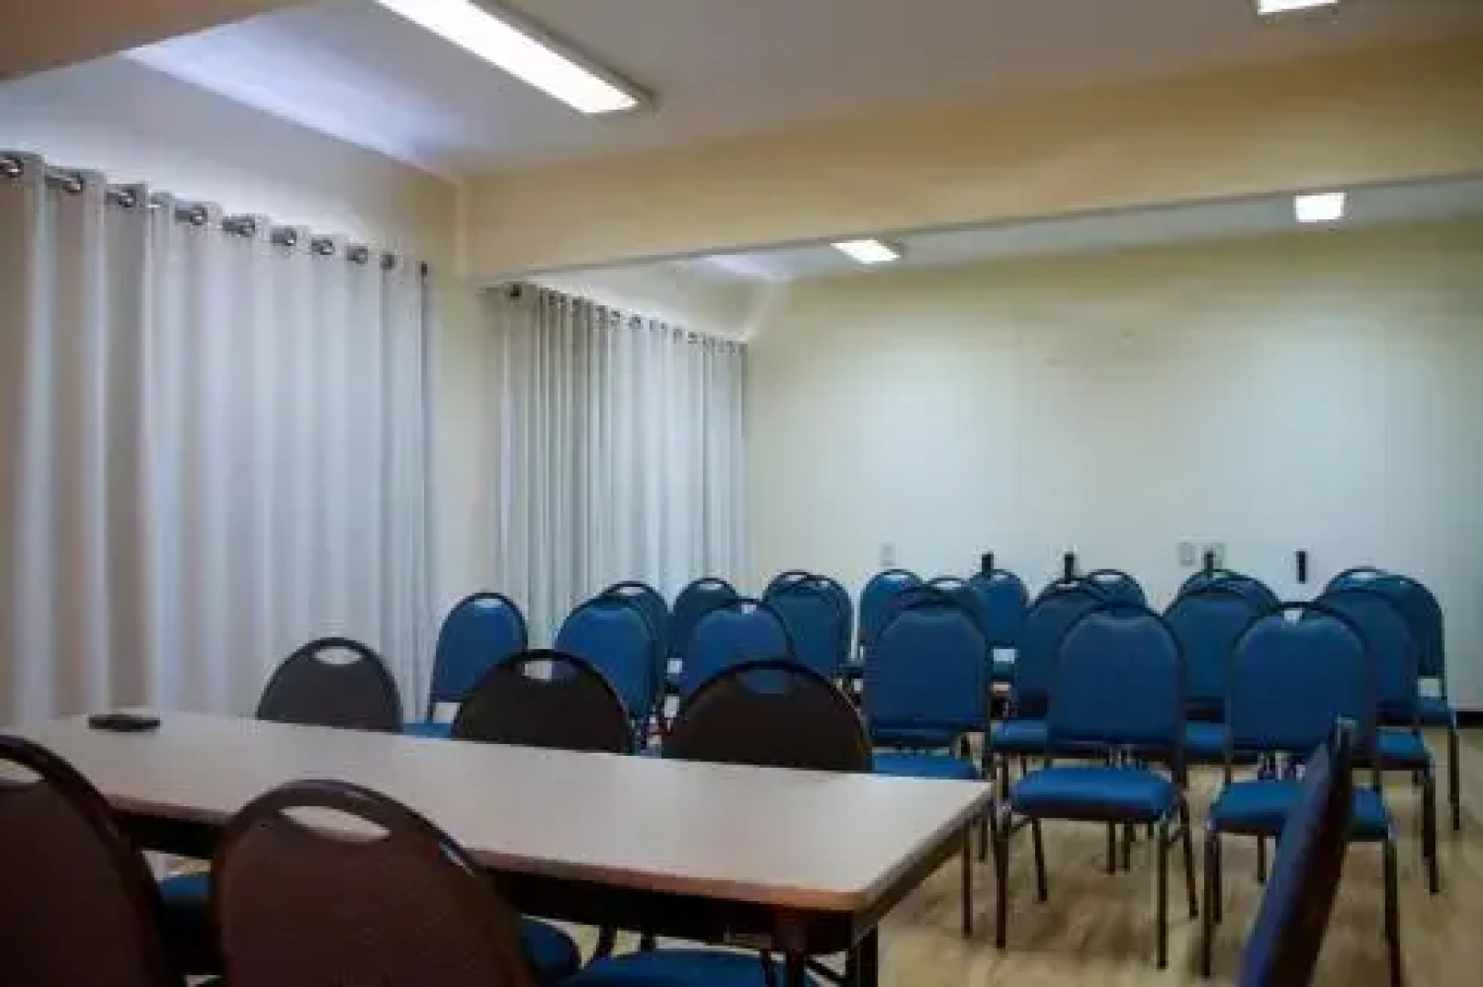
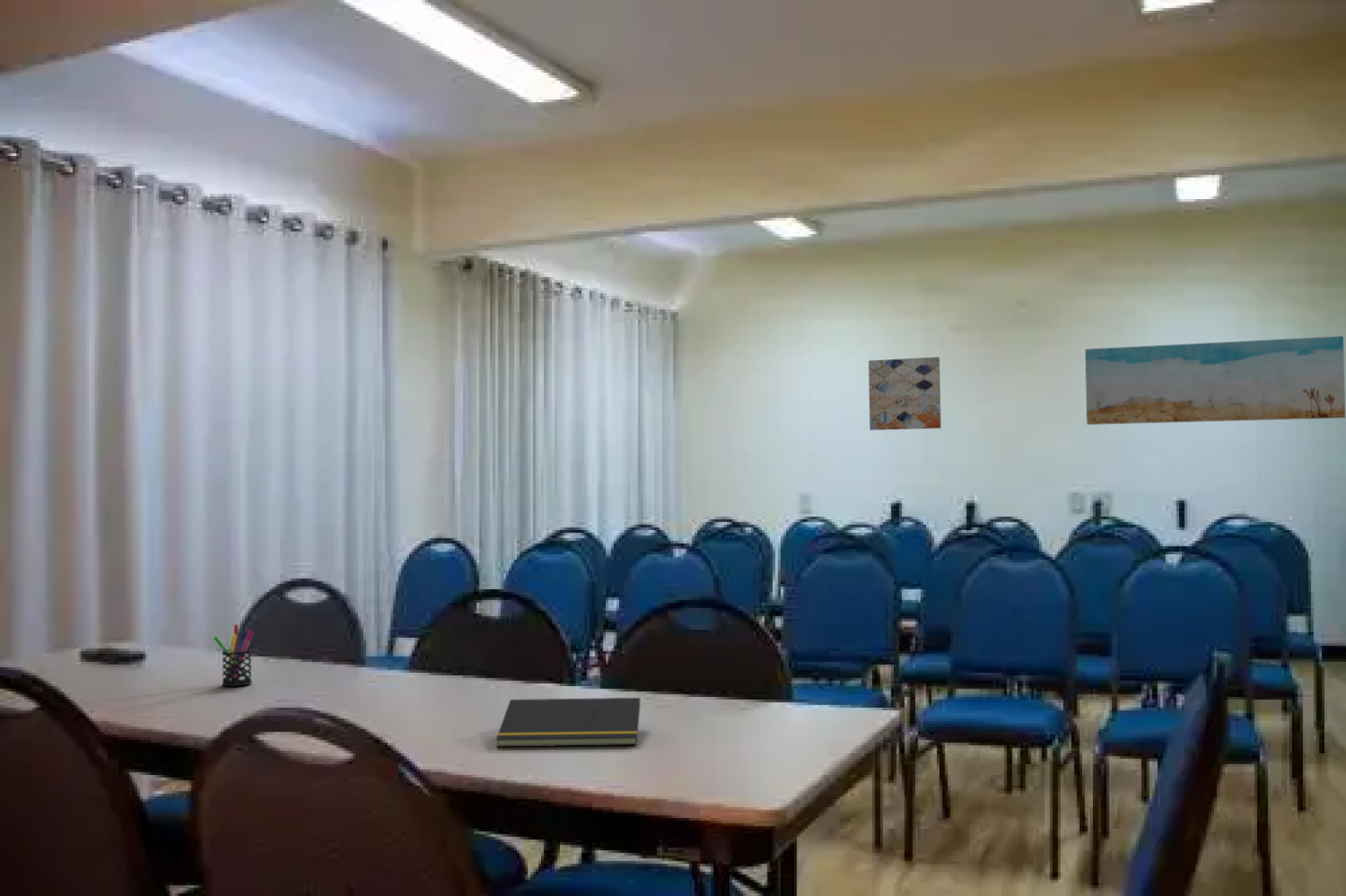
+ wall art (904, 394)
+ wall art (1209, 382)
+ notepad (571, 721)
+ pen holder (233, 655)
